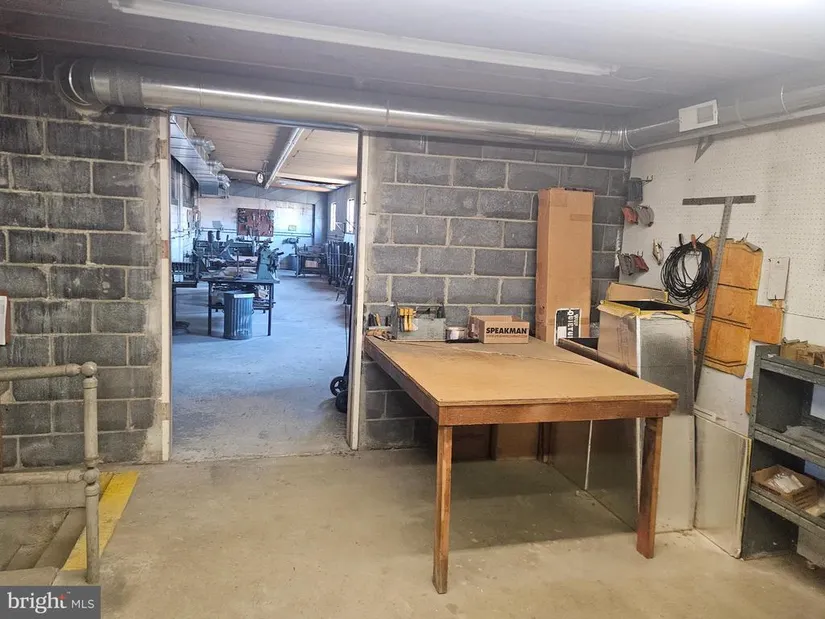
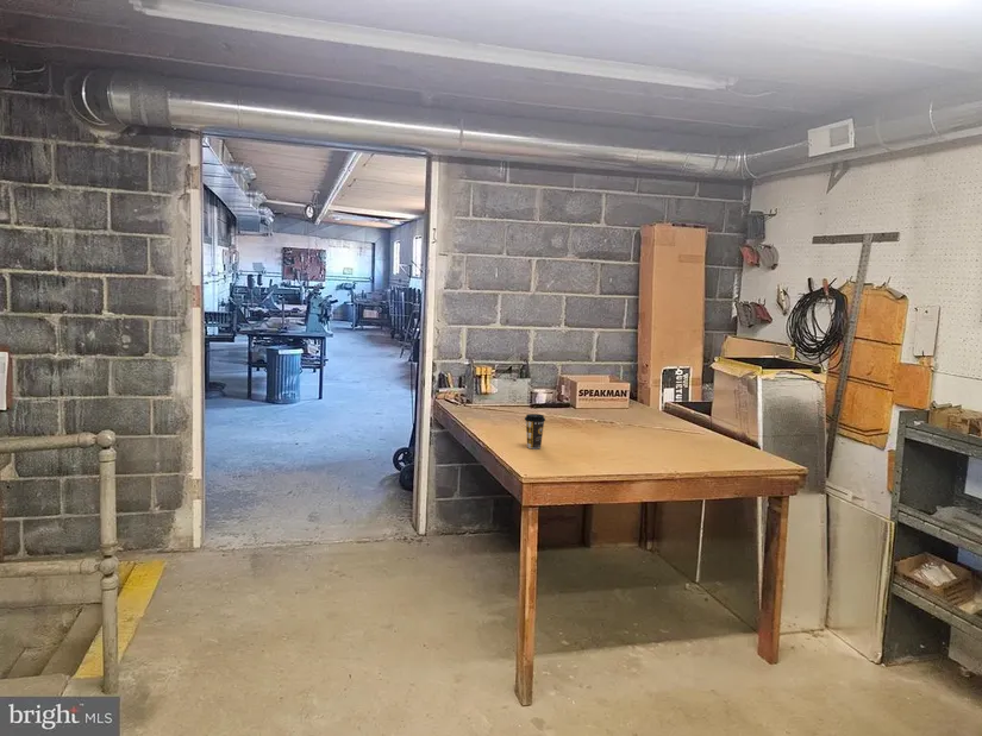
+ coffee cup (534, 430)
